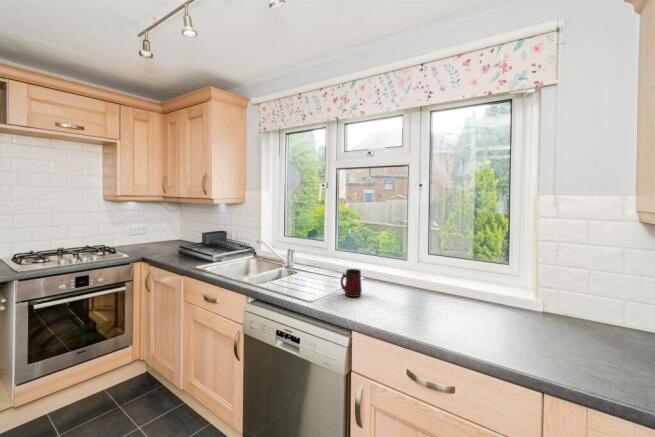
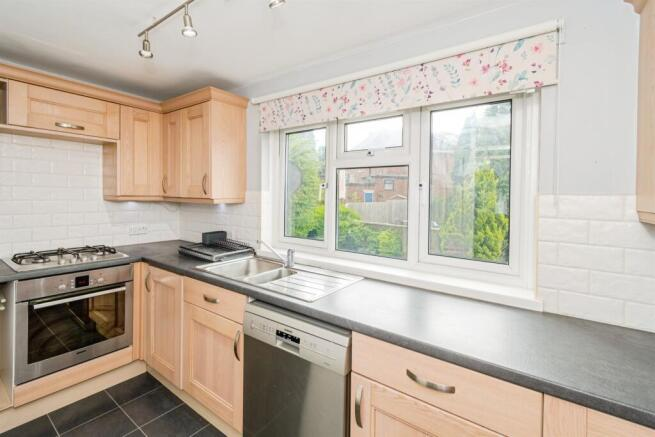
- mug (350, 282)
